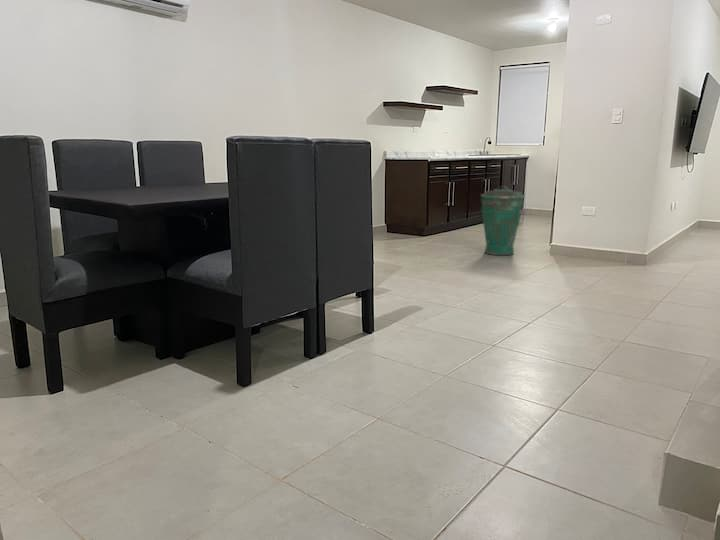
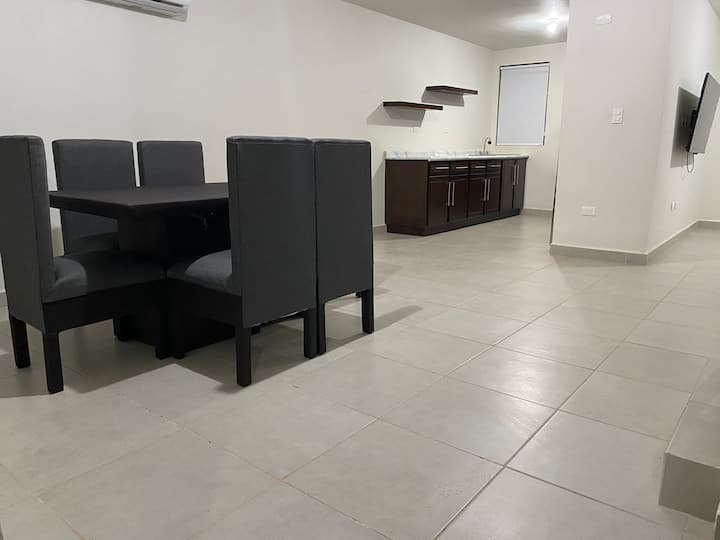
- trash can (501, 220)
